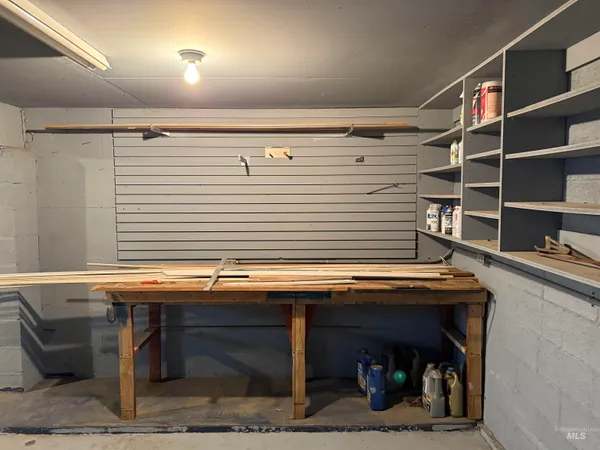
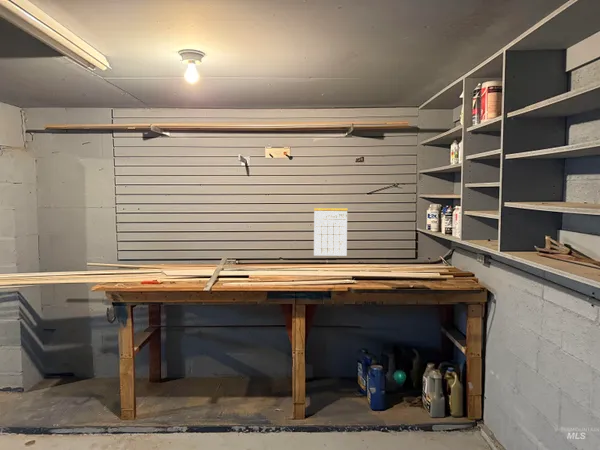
+ calendar (330, 226)
